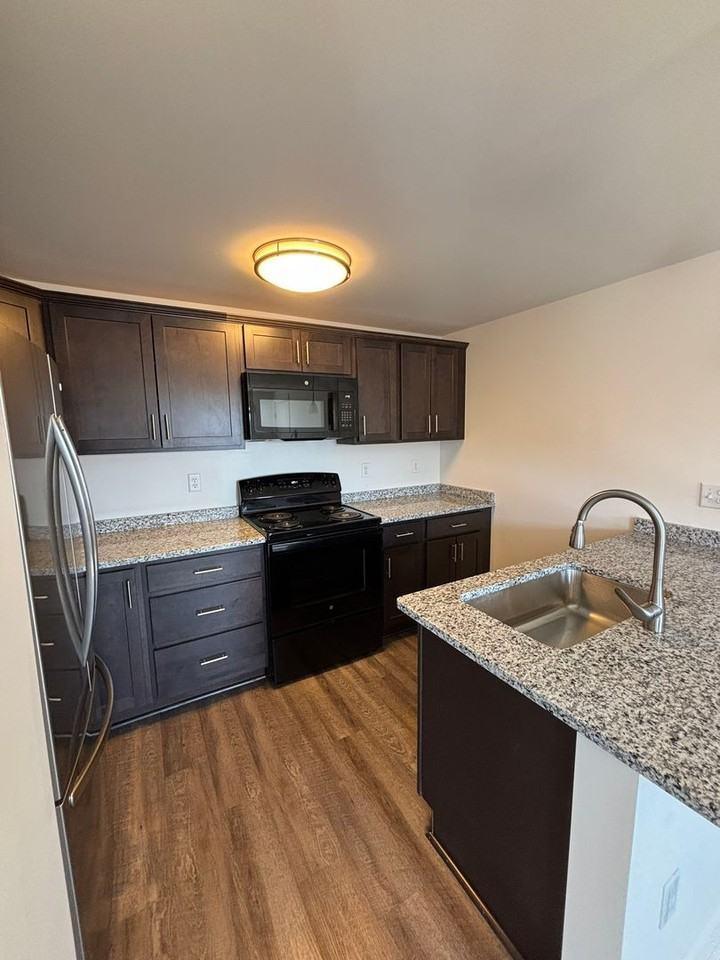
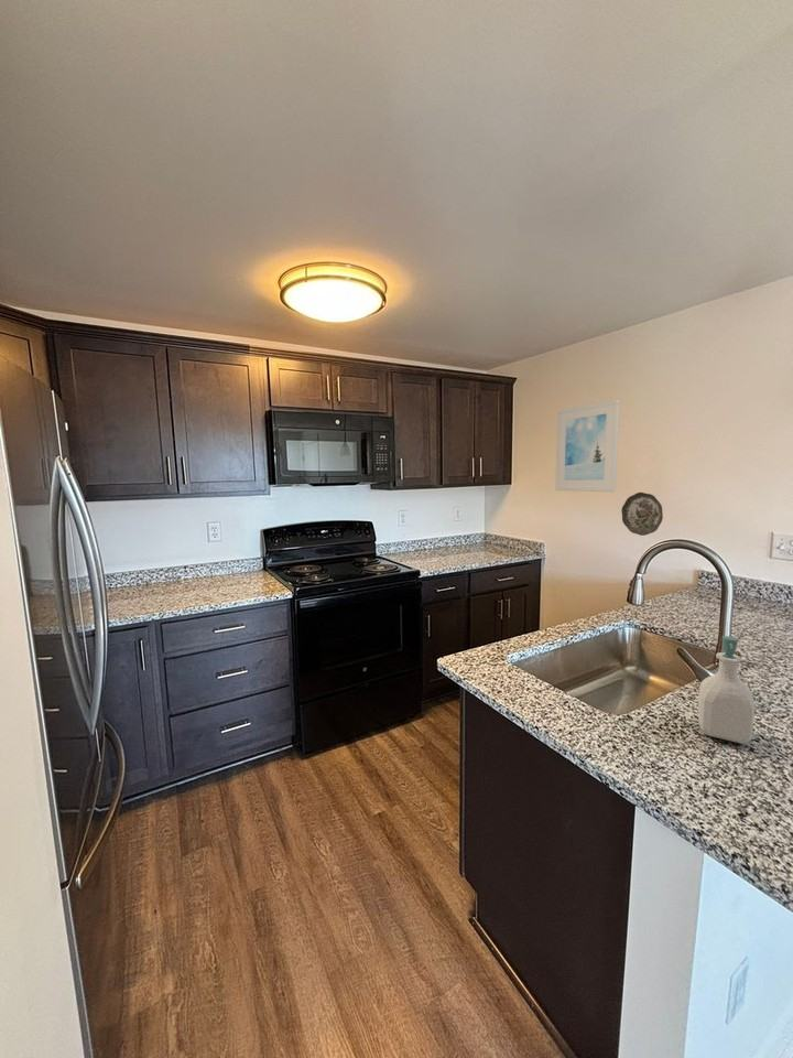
+ soap bottle (726, 684)
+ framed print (585, 449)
+ decorative plate (642, 514)
